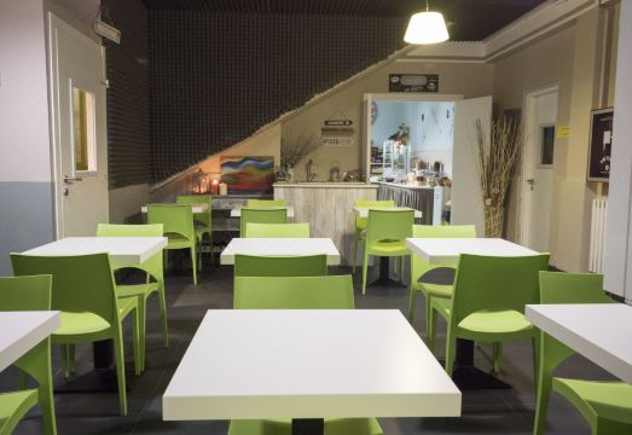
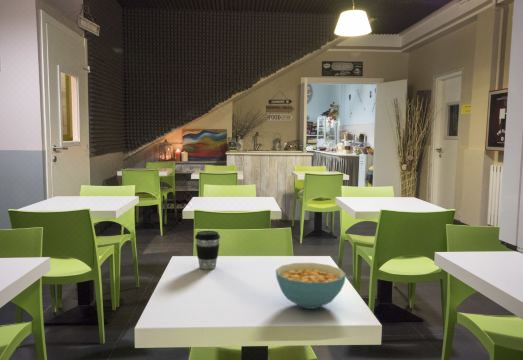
+ cereal bowl (309, 288)
+ coffee cup (207, 250)
